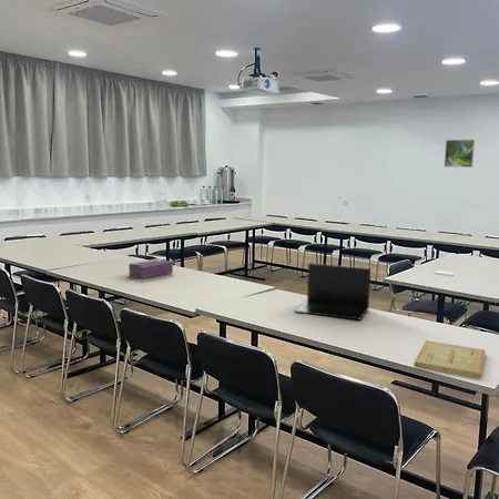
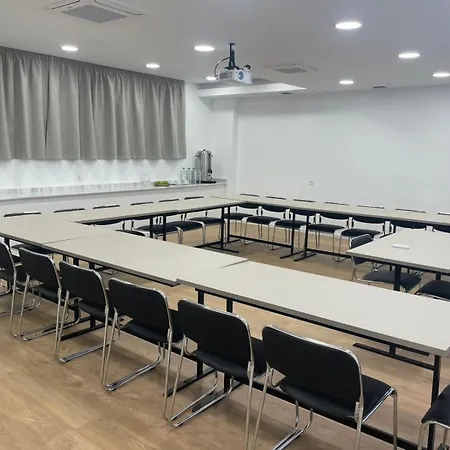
- tissue box (151, 267)
- book (450, 357)
- laptop (333, 289)
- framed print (459, 153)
